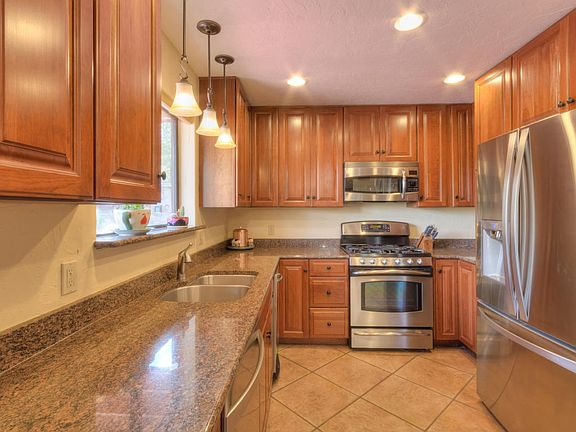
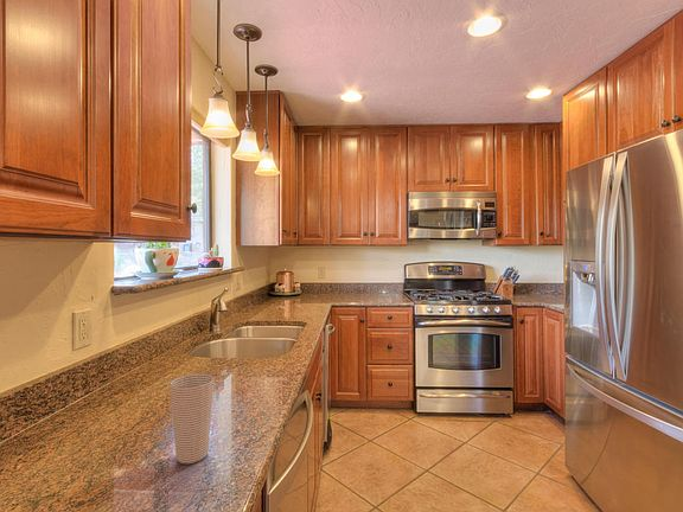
+ cup (192, 417)
